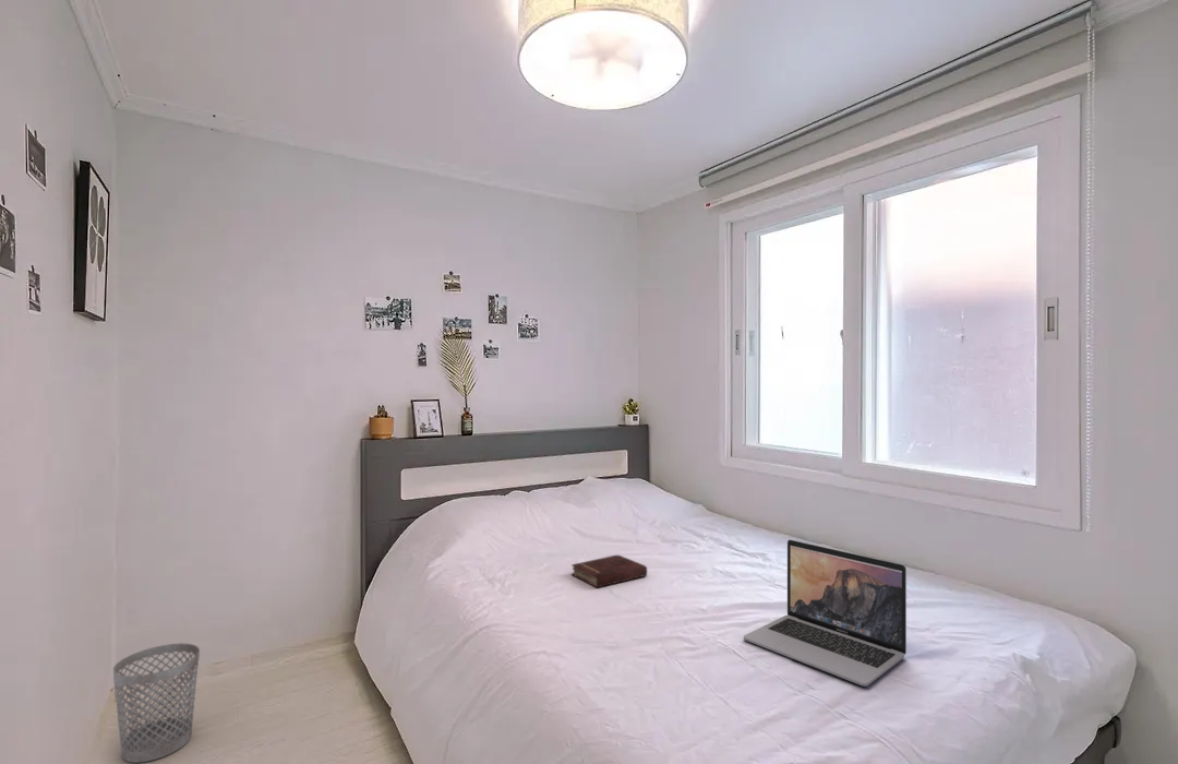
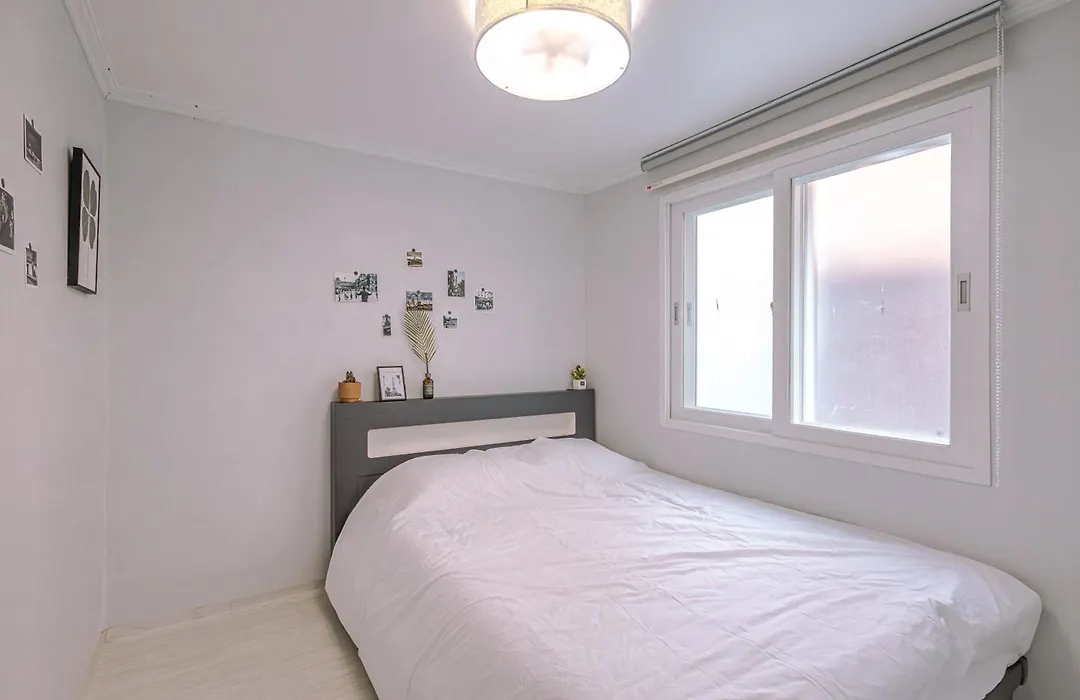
- wastebasket (157, 701)
- hardback book (609, 570)
- laptop (821, 604)
